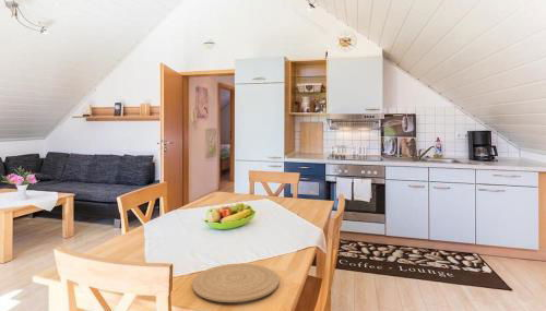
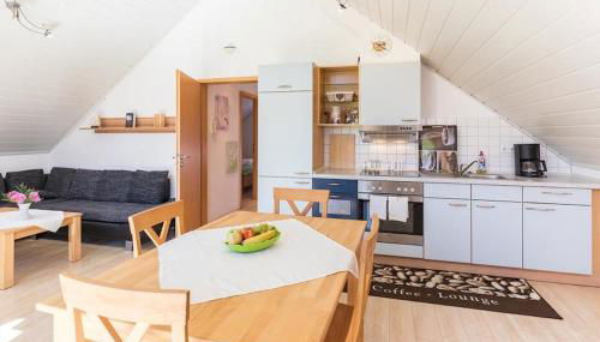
- plate (236, 279)
